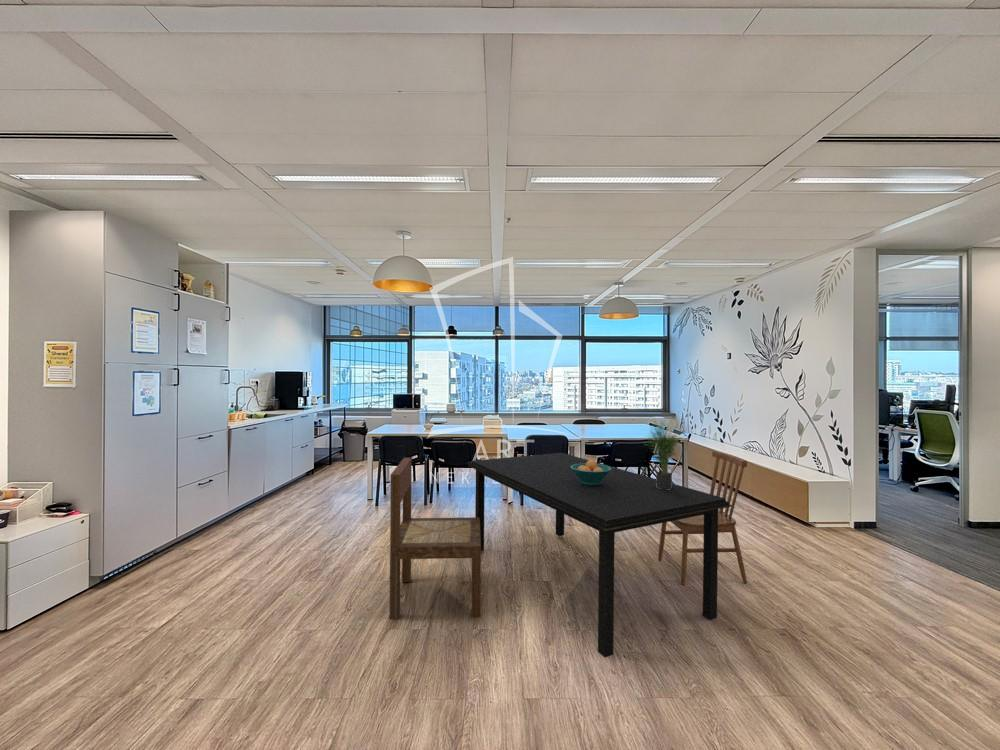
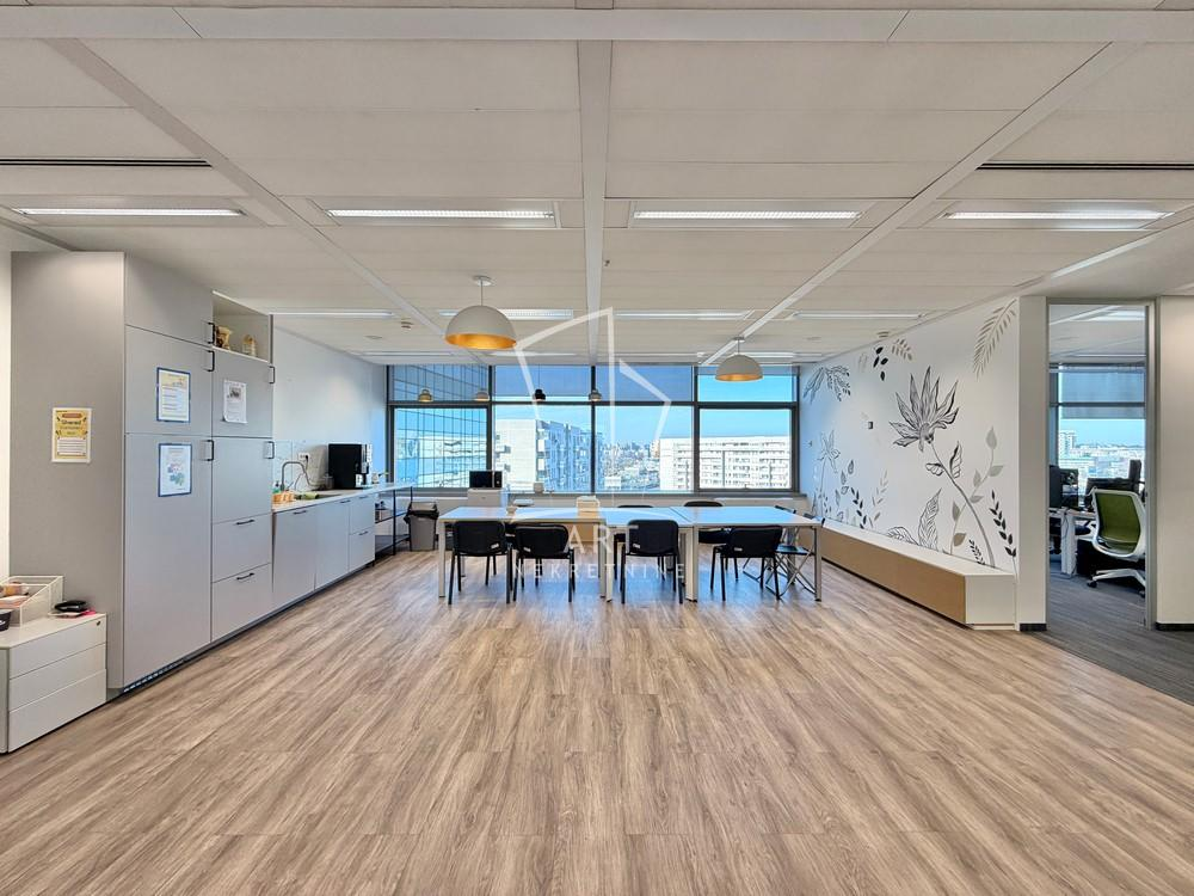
- dining chair (701, 515)
- potted plant (662, 451)
- fruit bowl (590, 471)
- dining table (580, 521)
- dining chair (439, 530)
